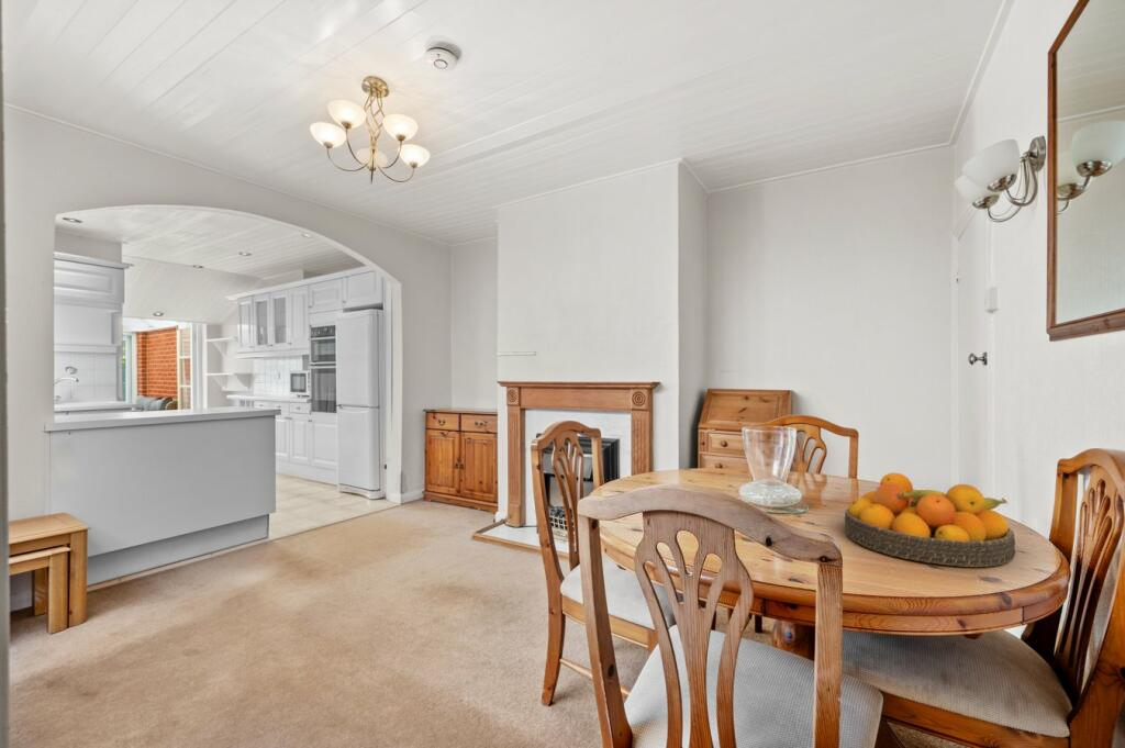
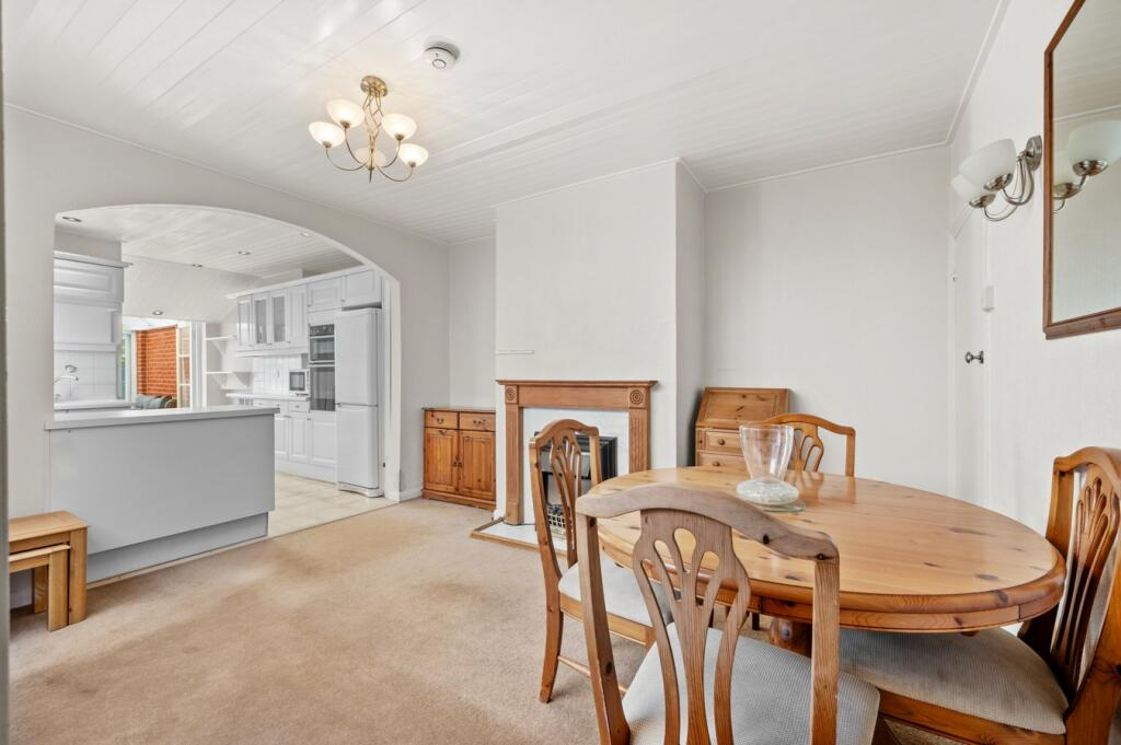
- fruit bowl (923, 511)
